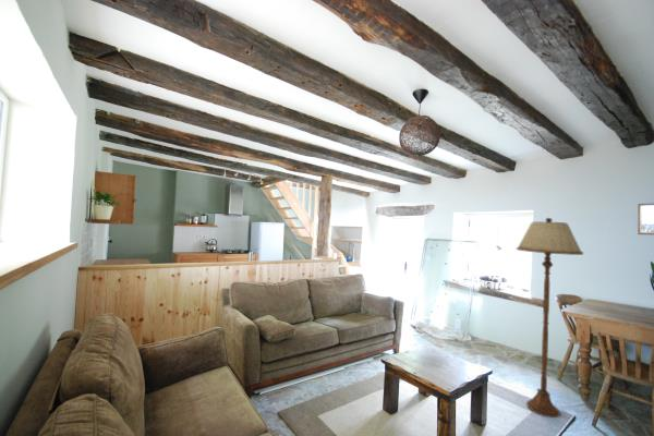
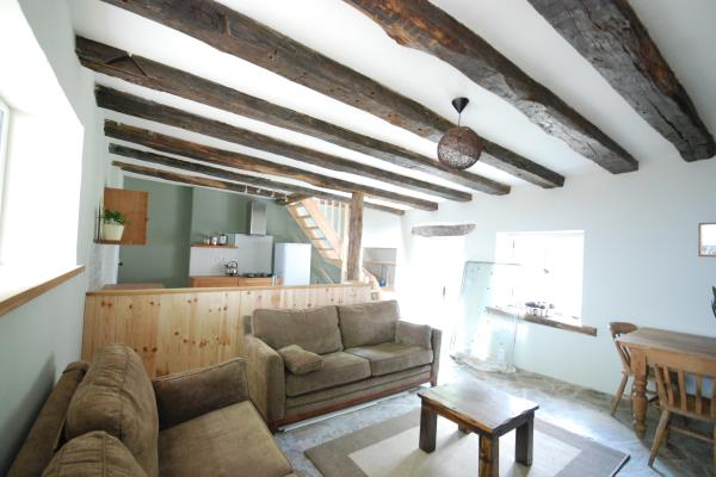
- floor lamp (546, 313)
